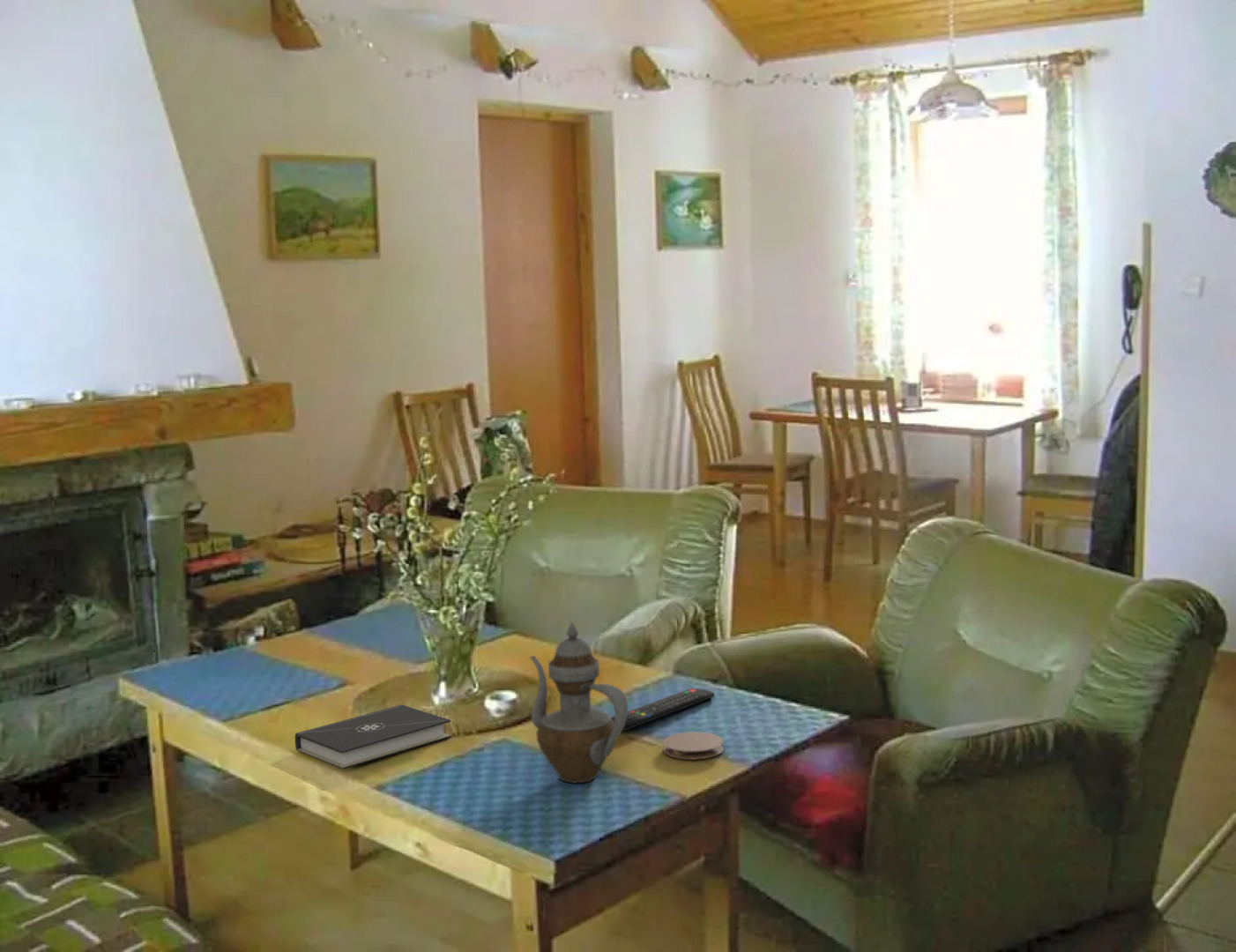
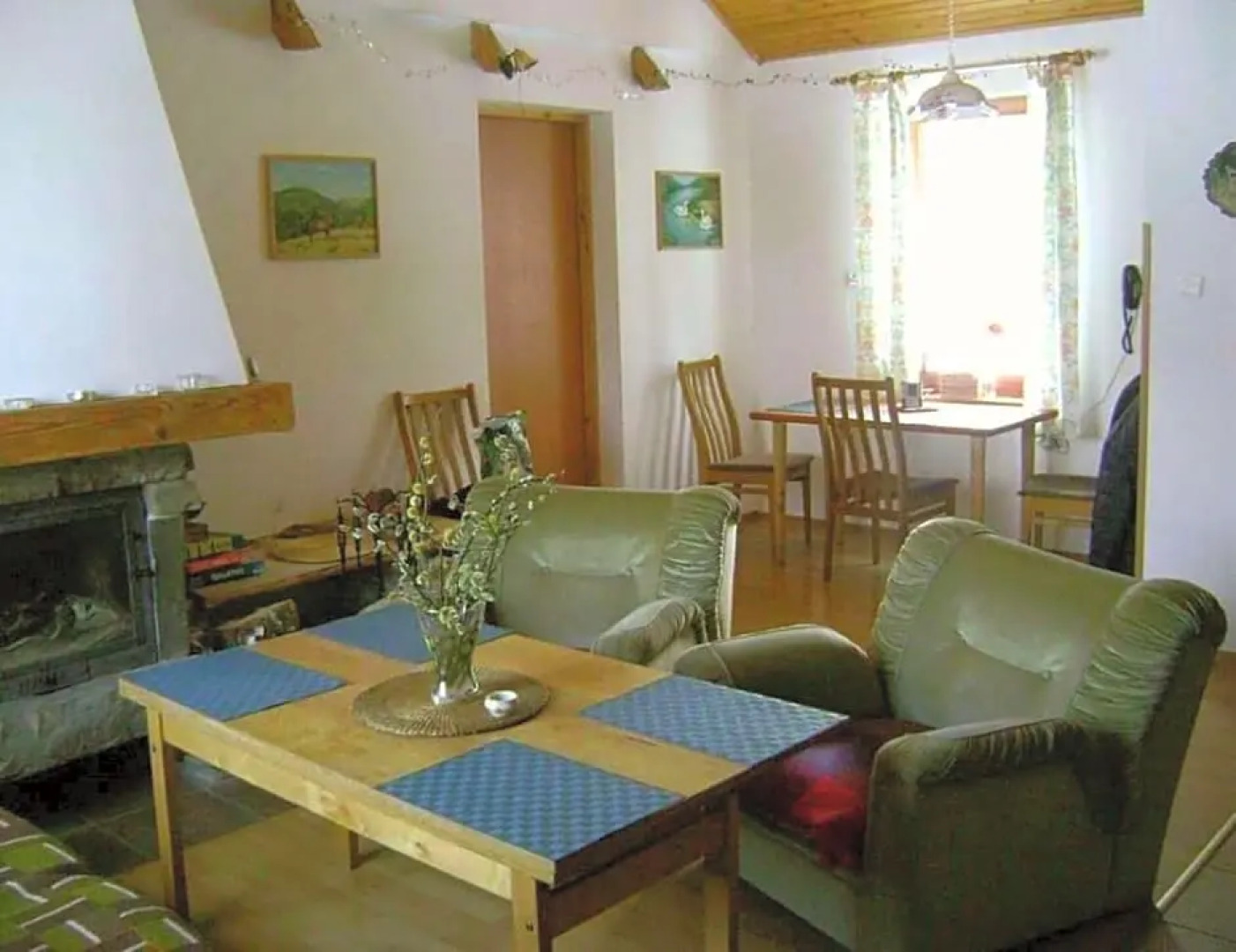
- remote control (663, 709)
- coaster (693, 745)
- book (373, 734)
- teapot (577, 700)
